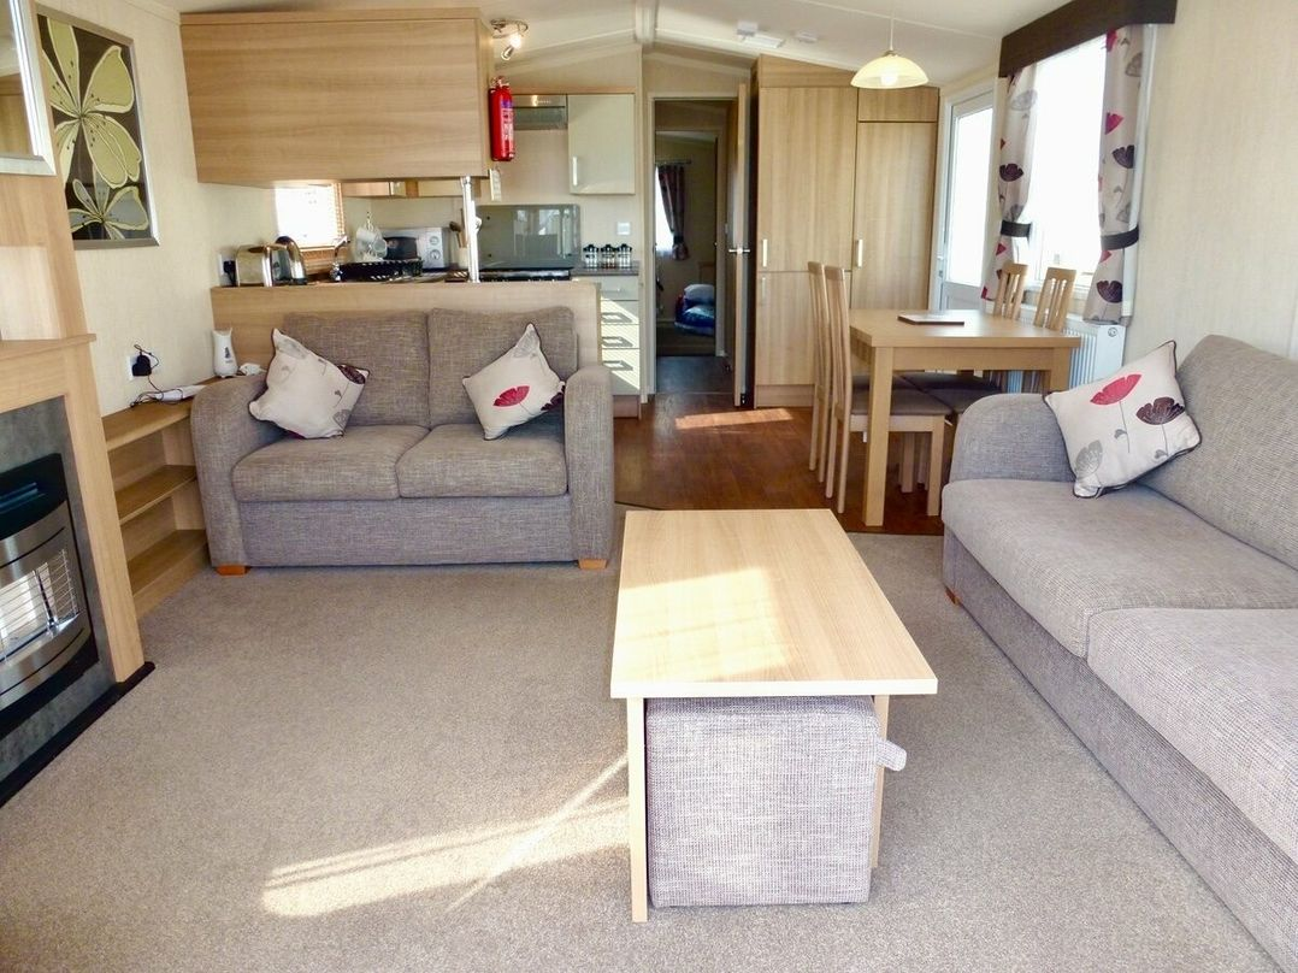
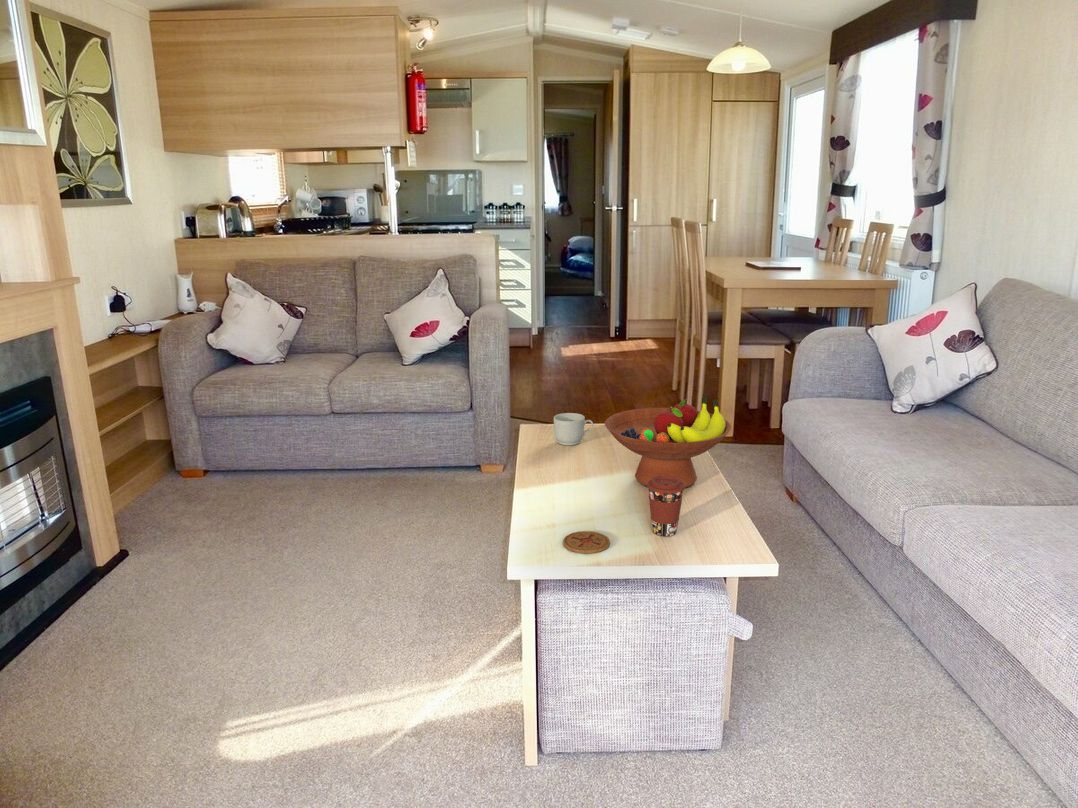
+ coffee cup (665, 505)
+ mug (573, 429)
+ fruit bowl (666, 441)
+ coaster (586, 541)
